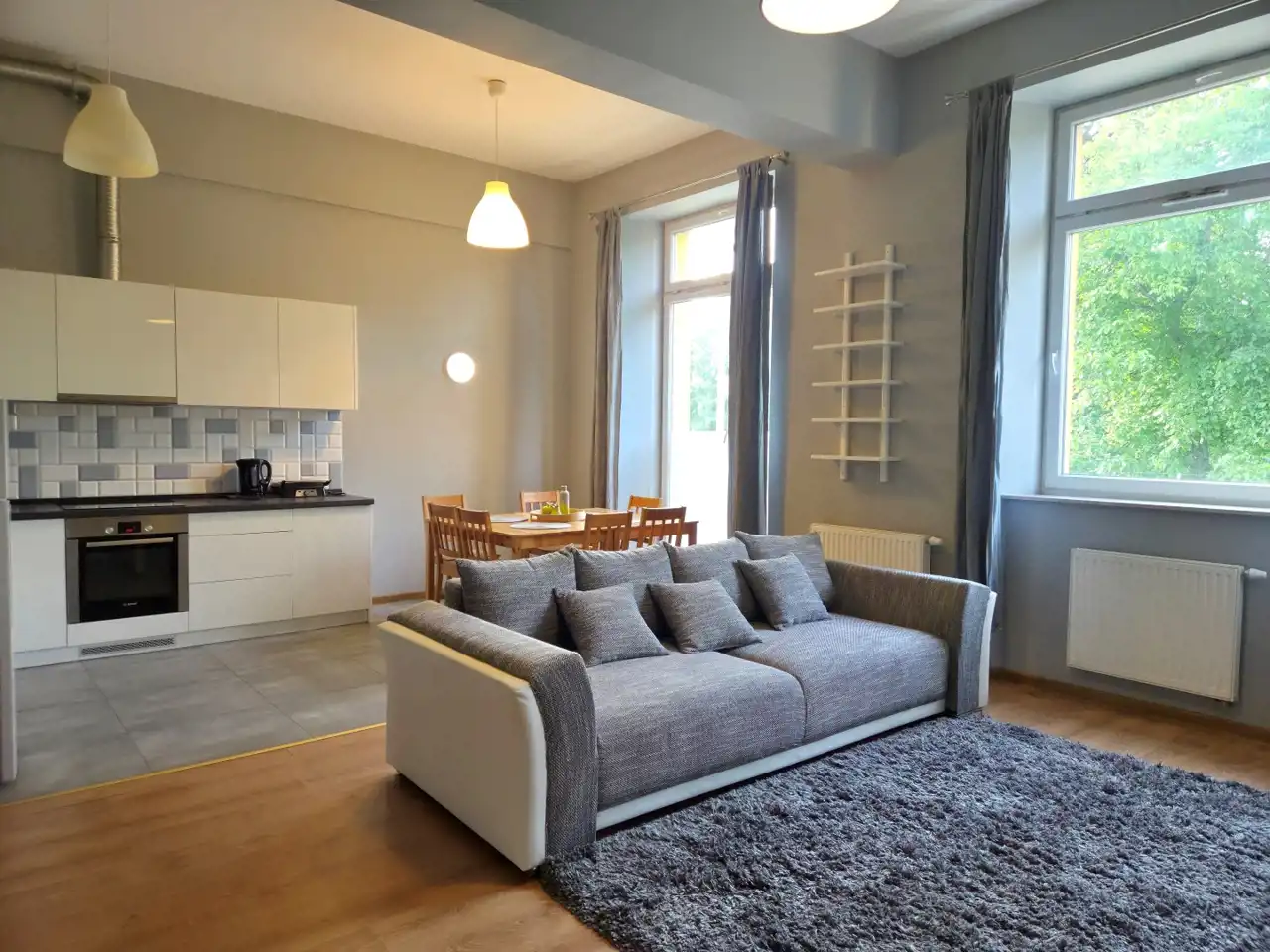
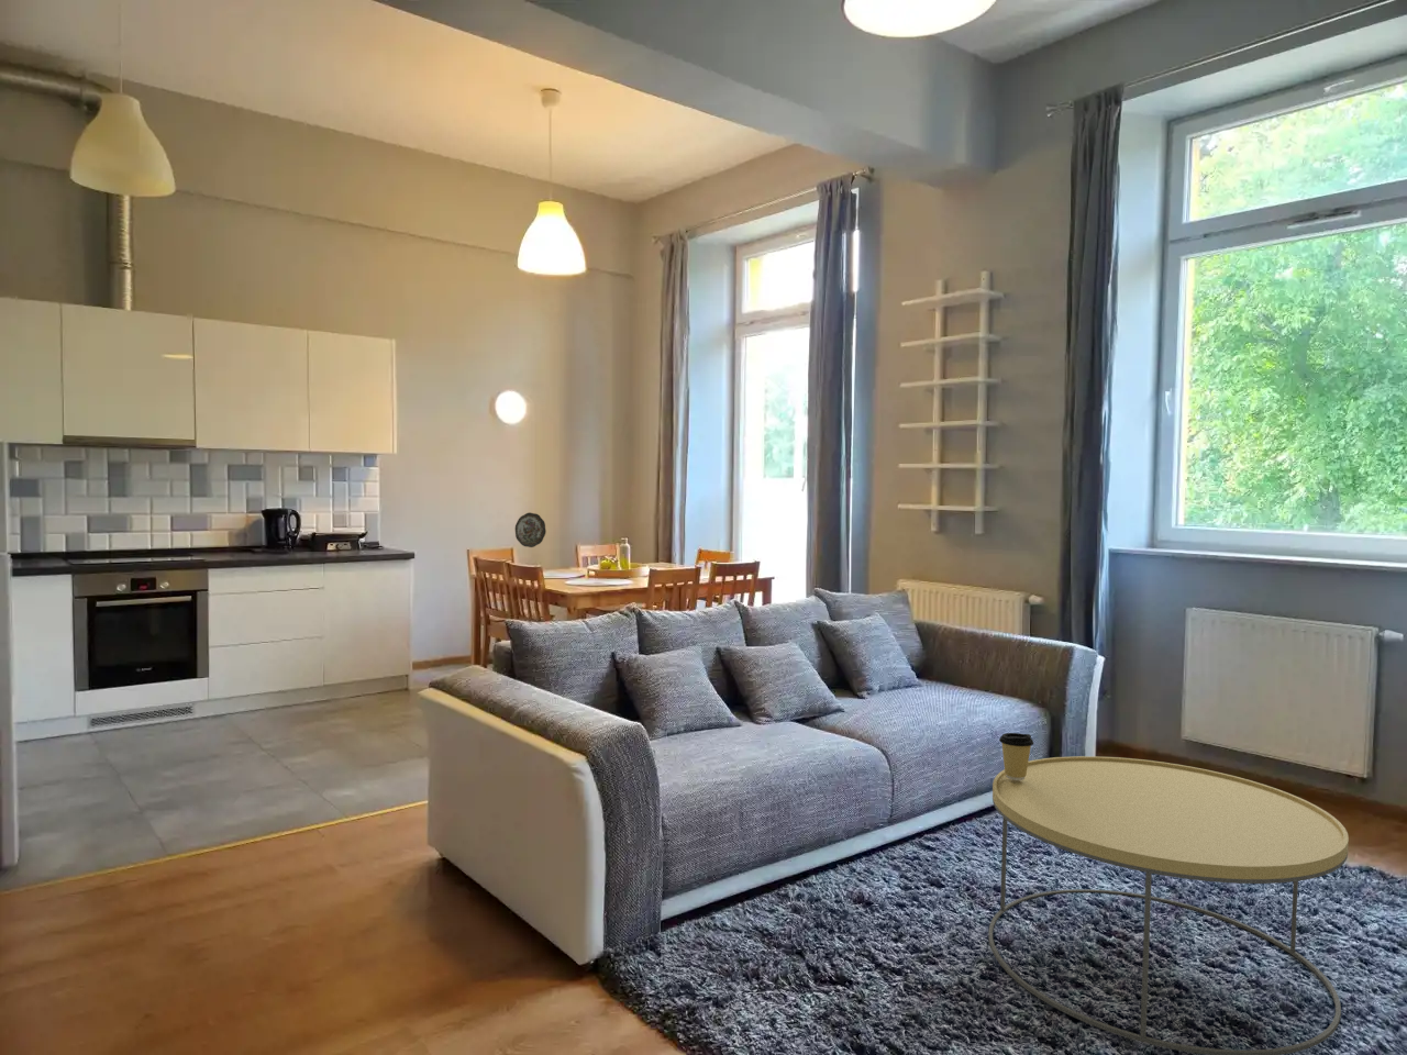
+ coffee table (1150, 881)
+ decorative plate (530, 530)
+ coffee cup (1016, 755)
